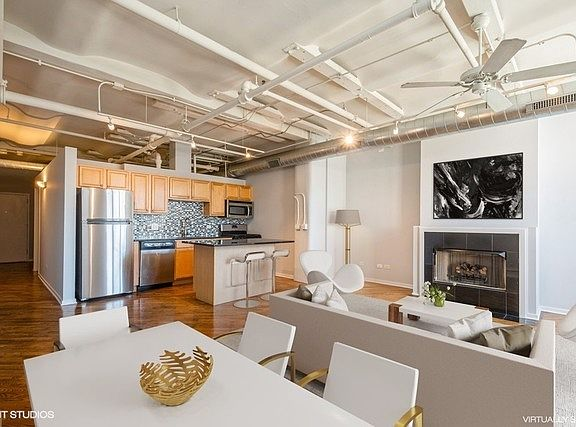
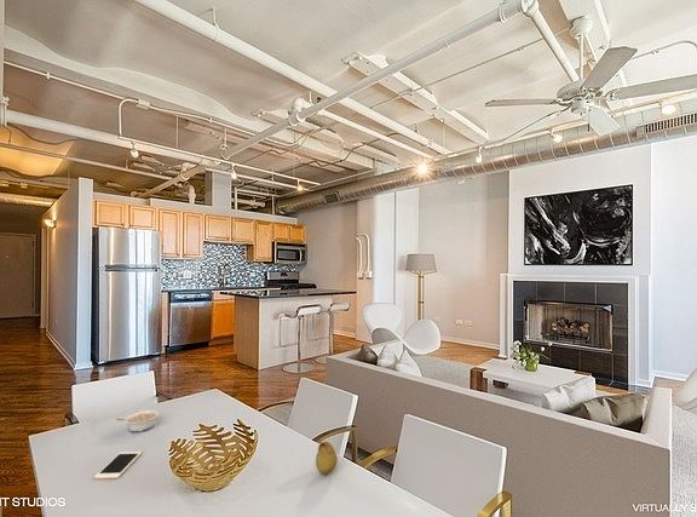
+ legume (140, 420)
+ fruit (326, 454)
+ cell phone (119, 464)
